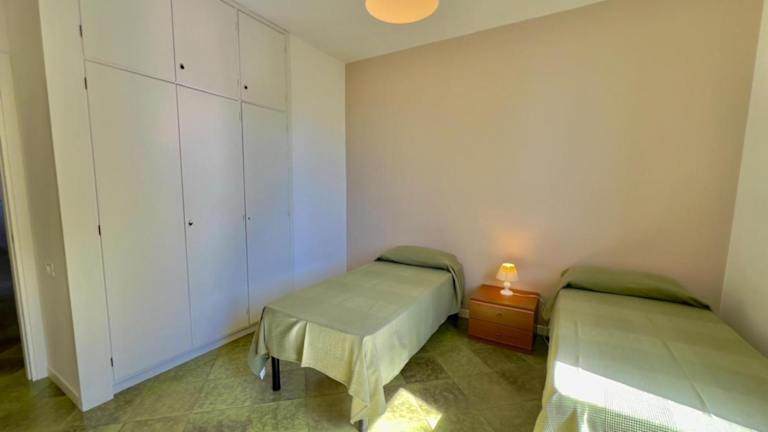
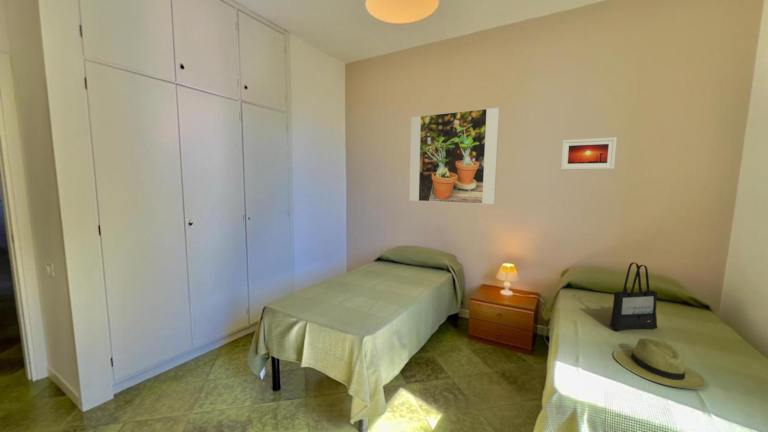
+ tote bag (635, 296)
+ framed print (587, 154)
+ straw hat (657, 355)
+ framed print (450, 158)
